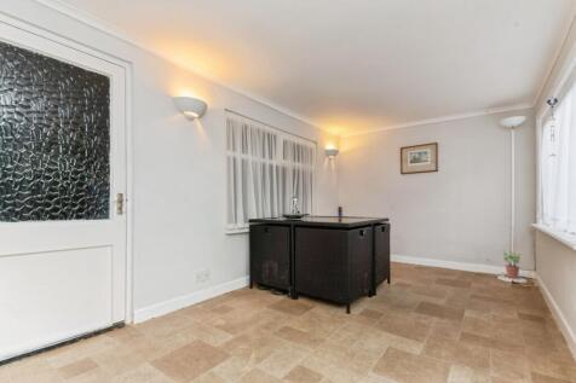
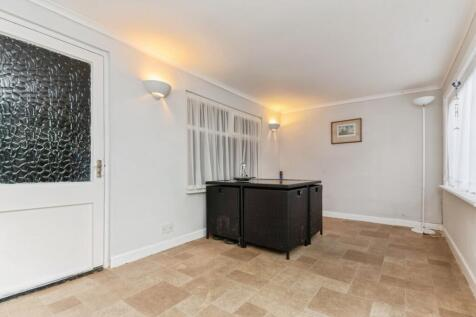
- potted plant (511, 263)
